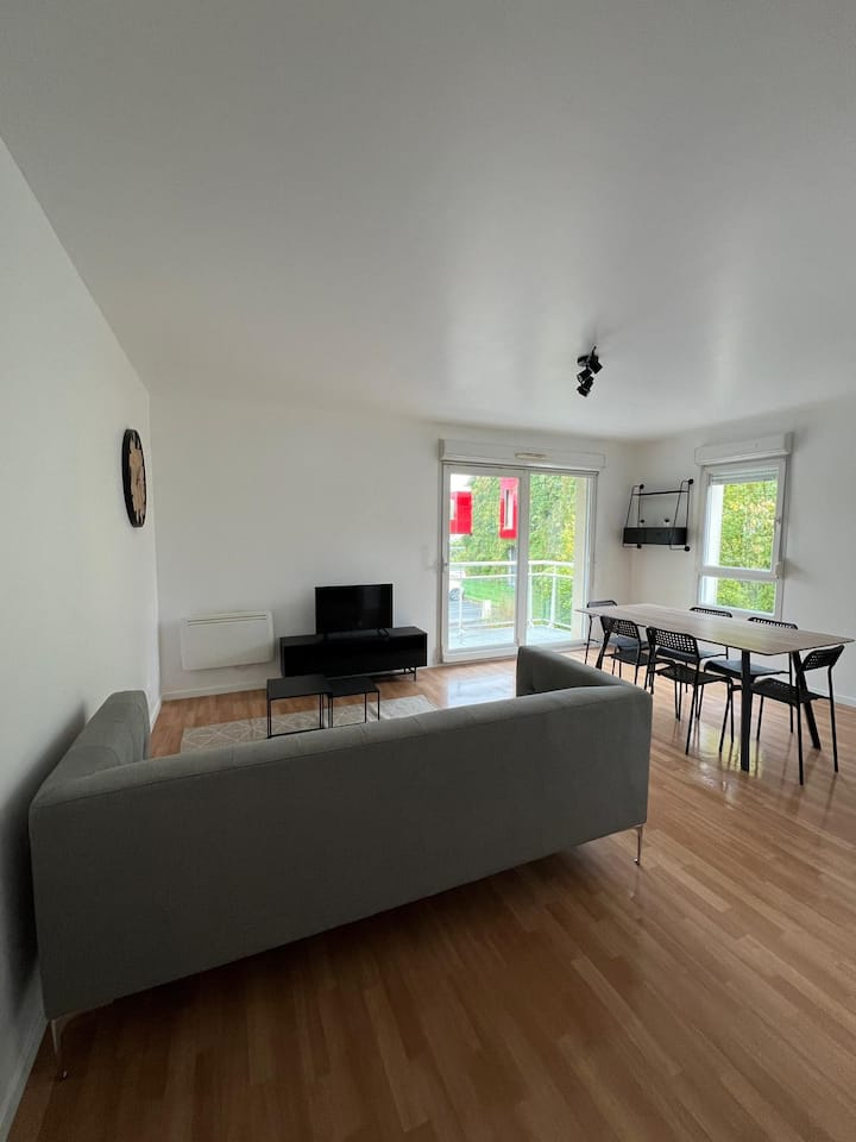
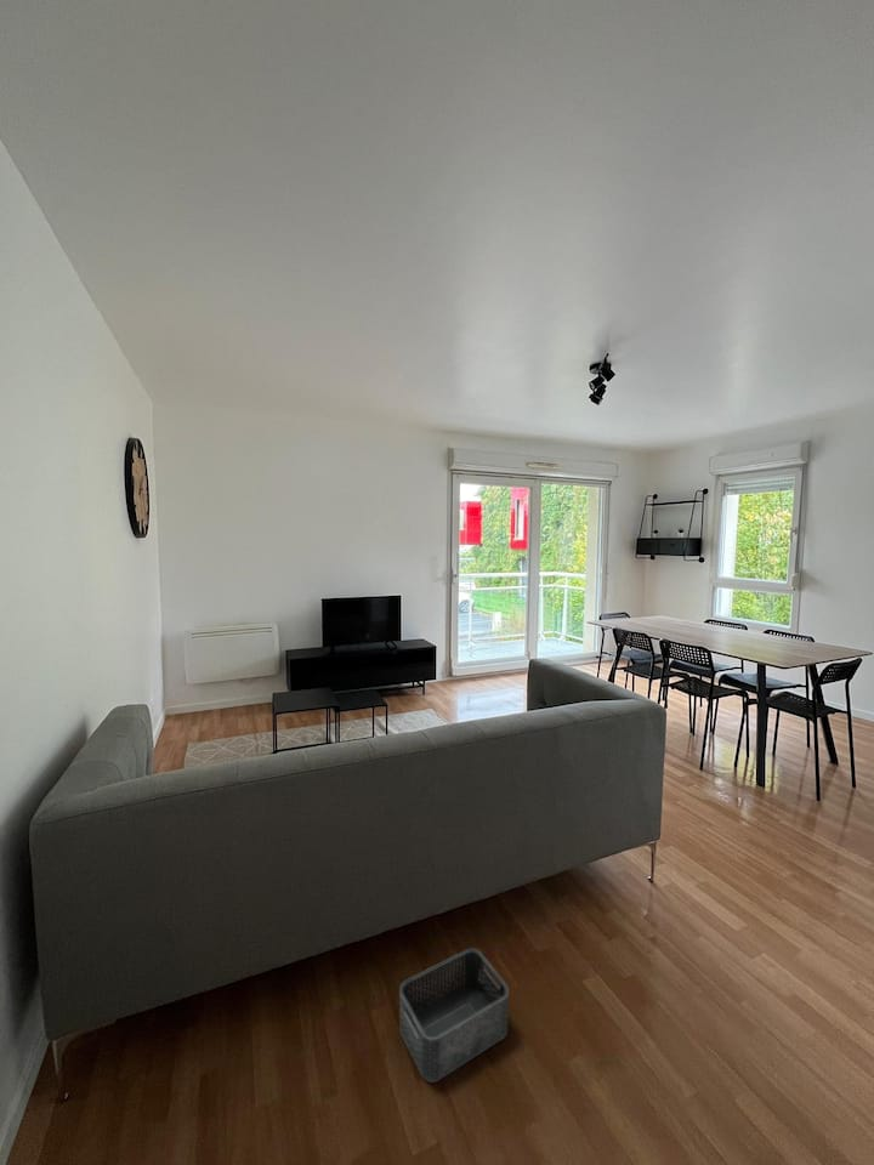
+ storage bin (453, 1008)
